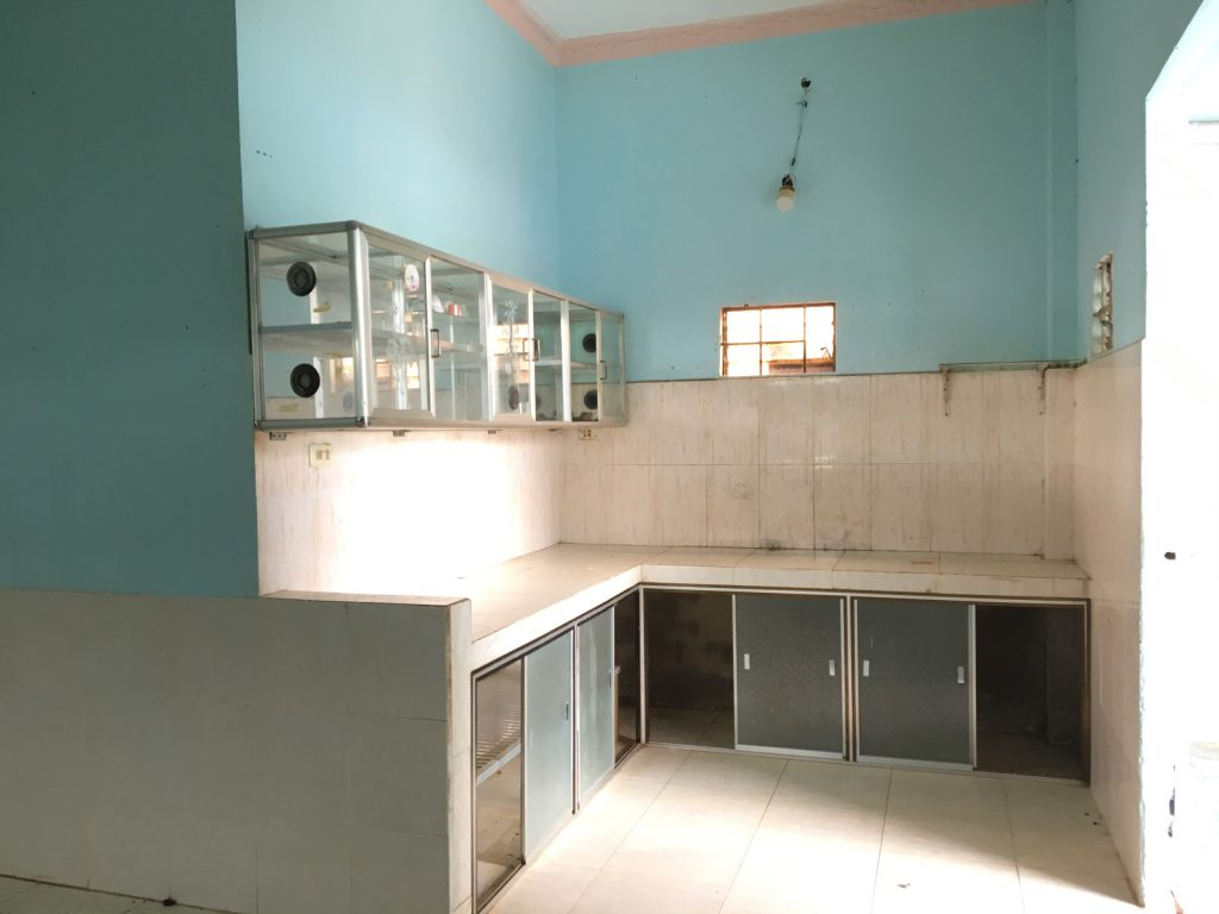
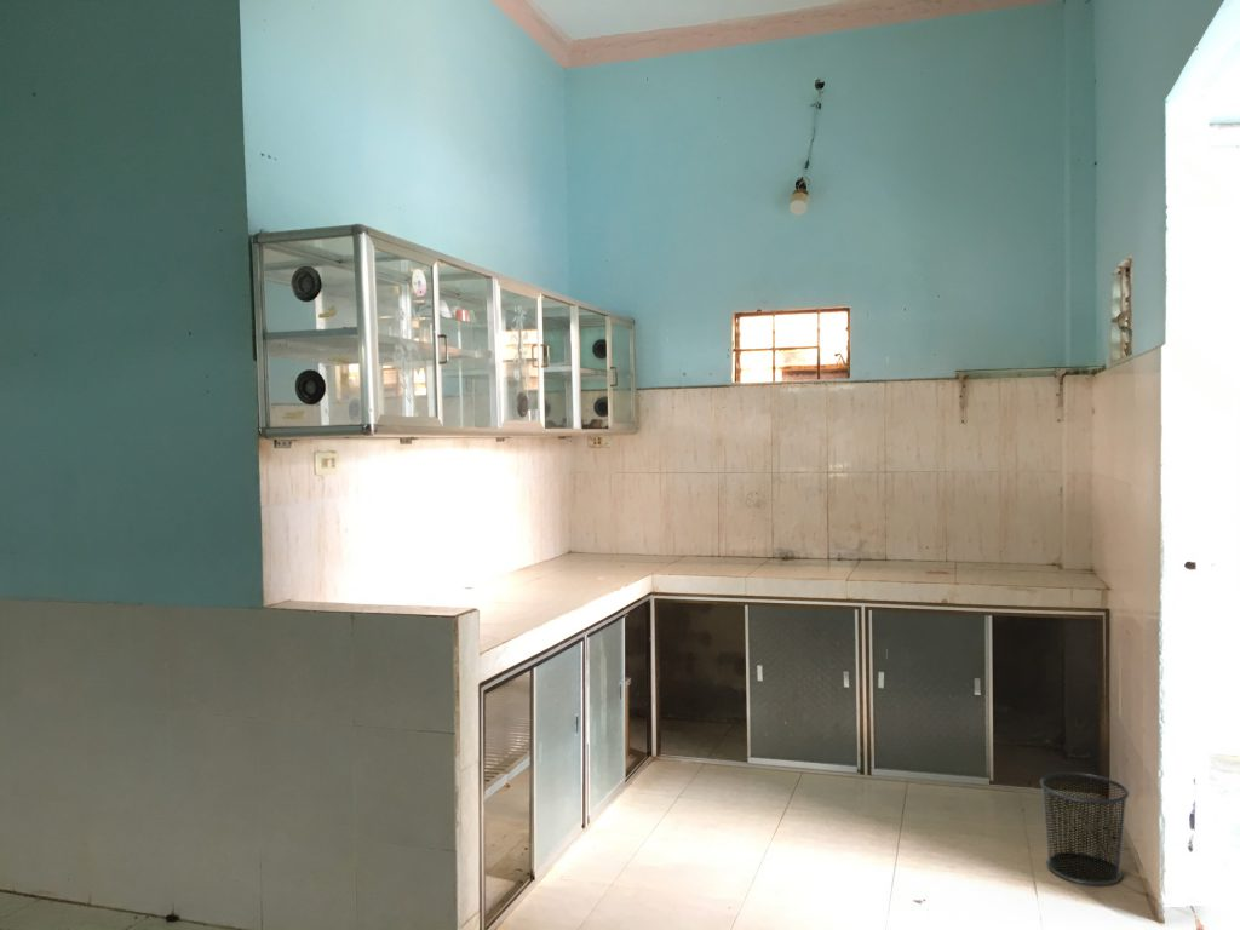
+ waste bin (1083, 827)
